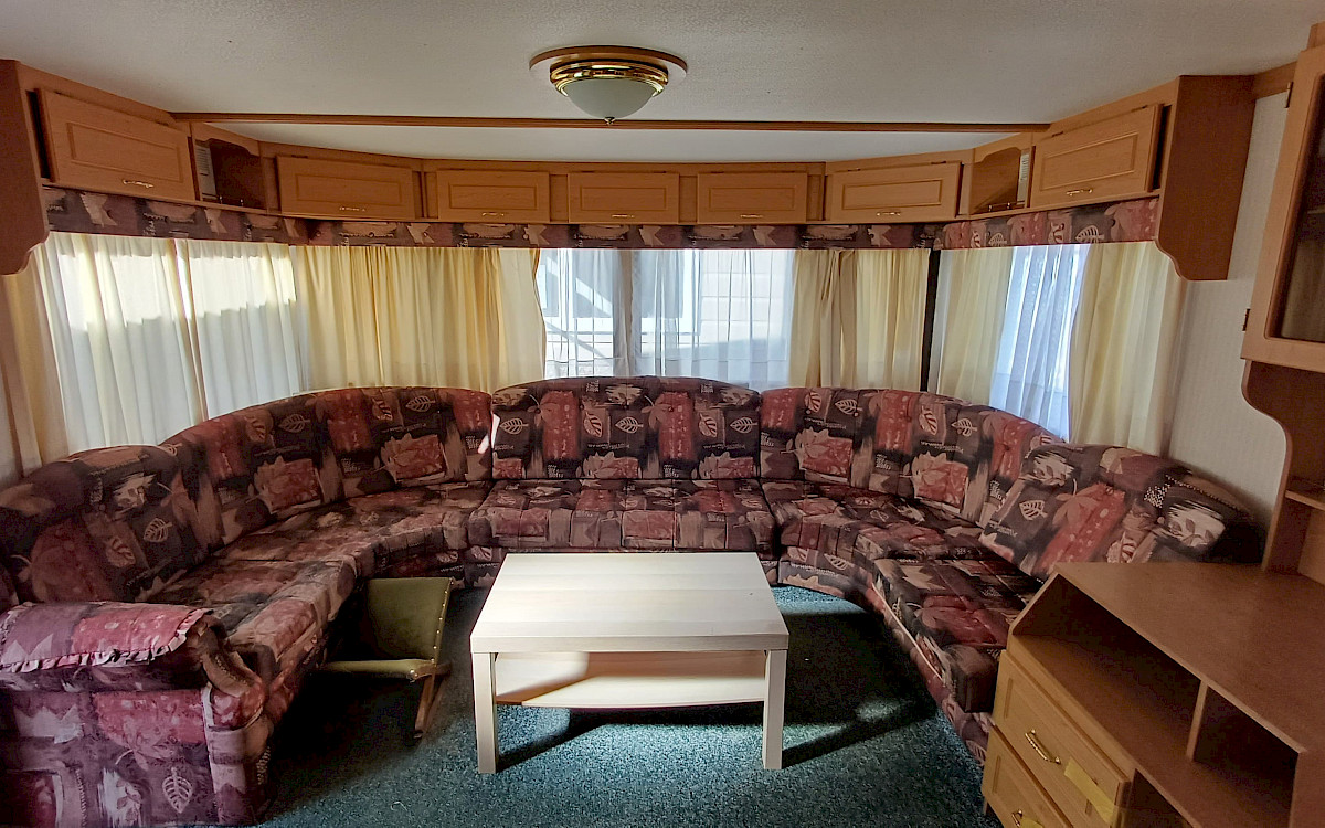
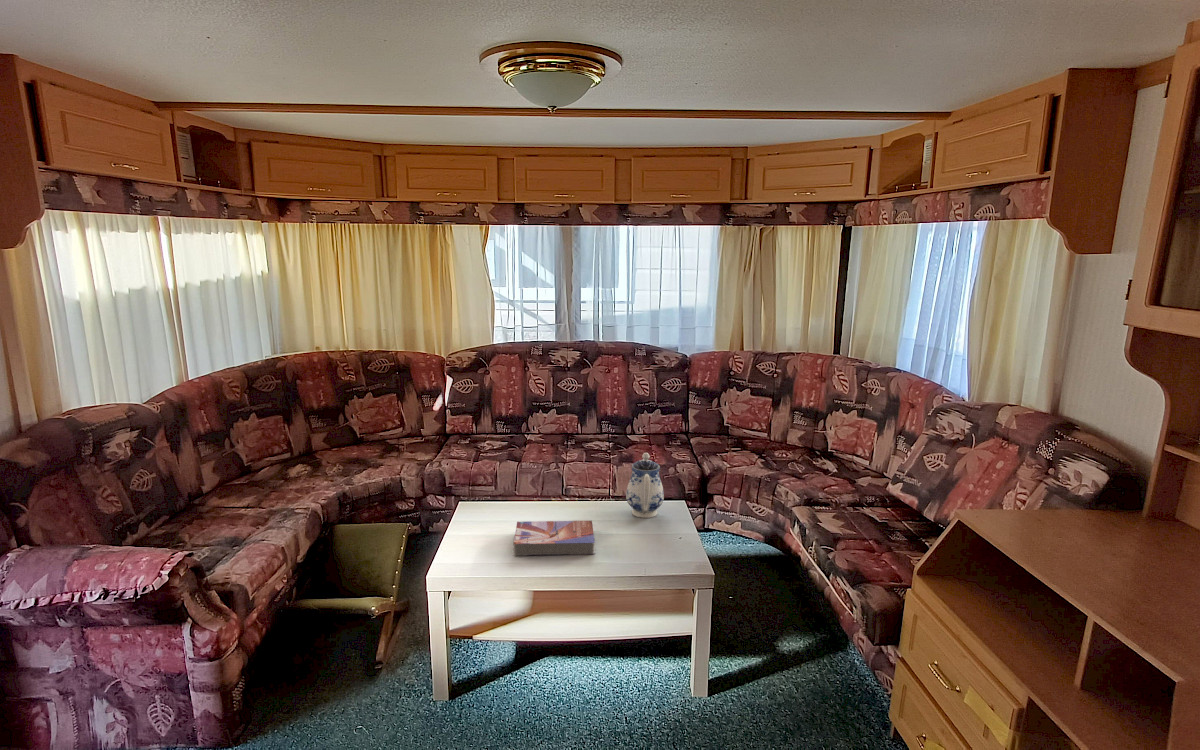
+ textbook (554, 537)
+ teapot (645, 483)
